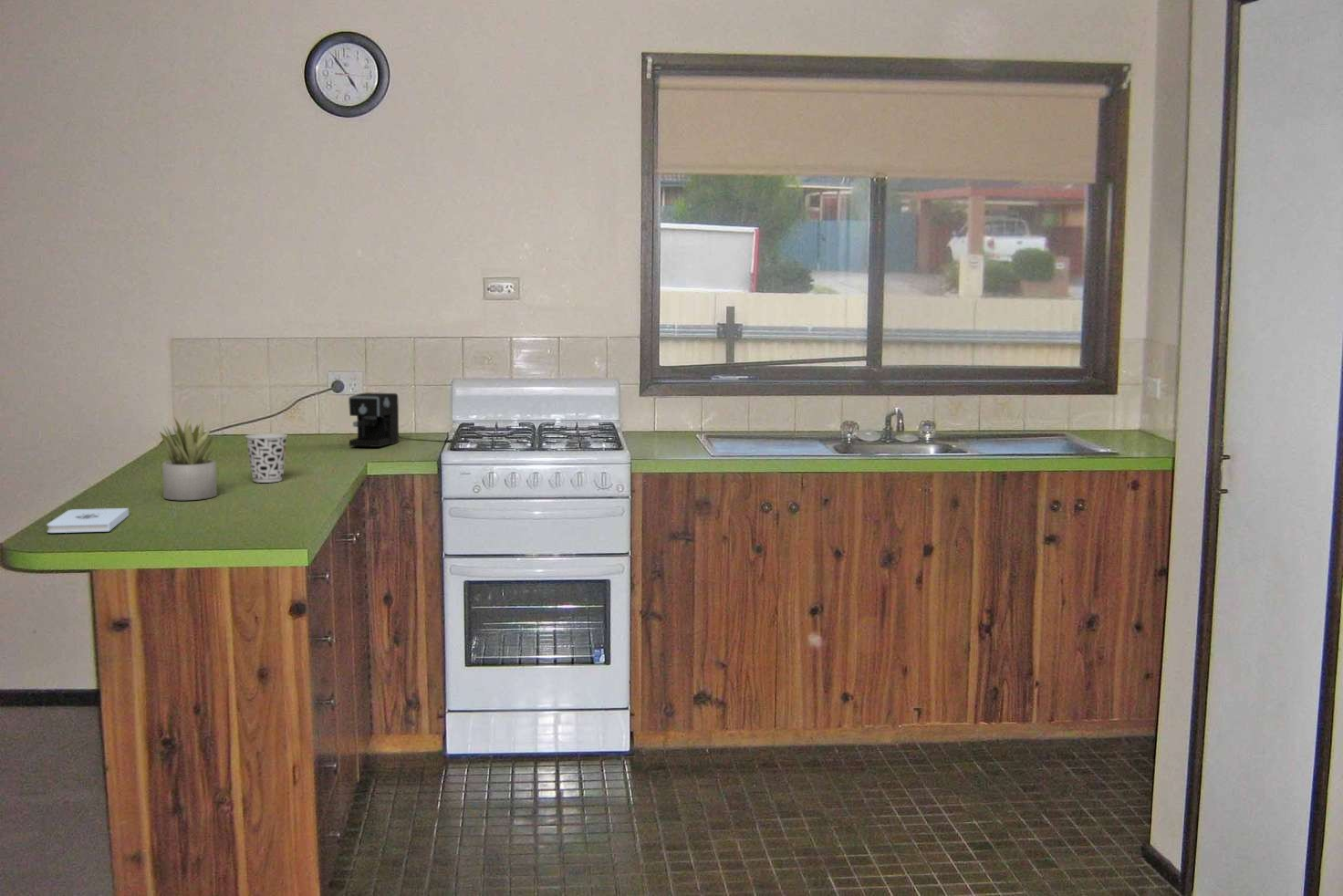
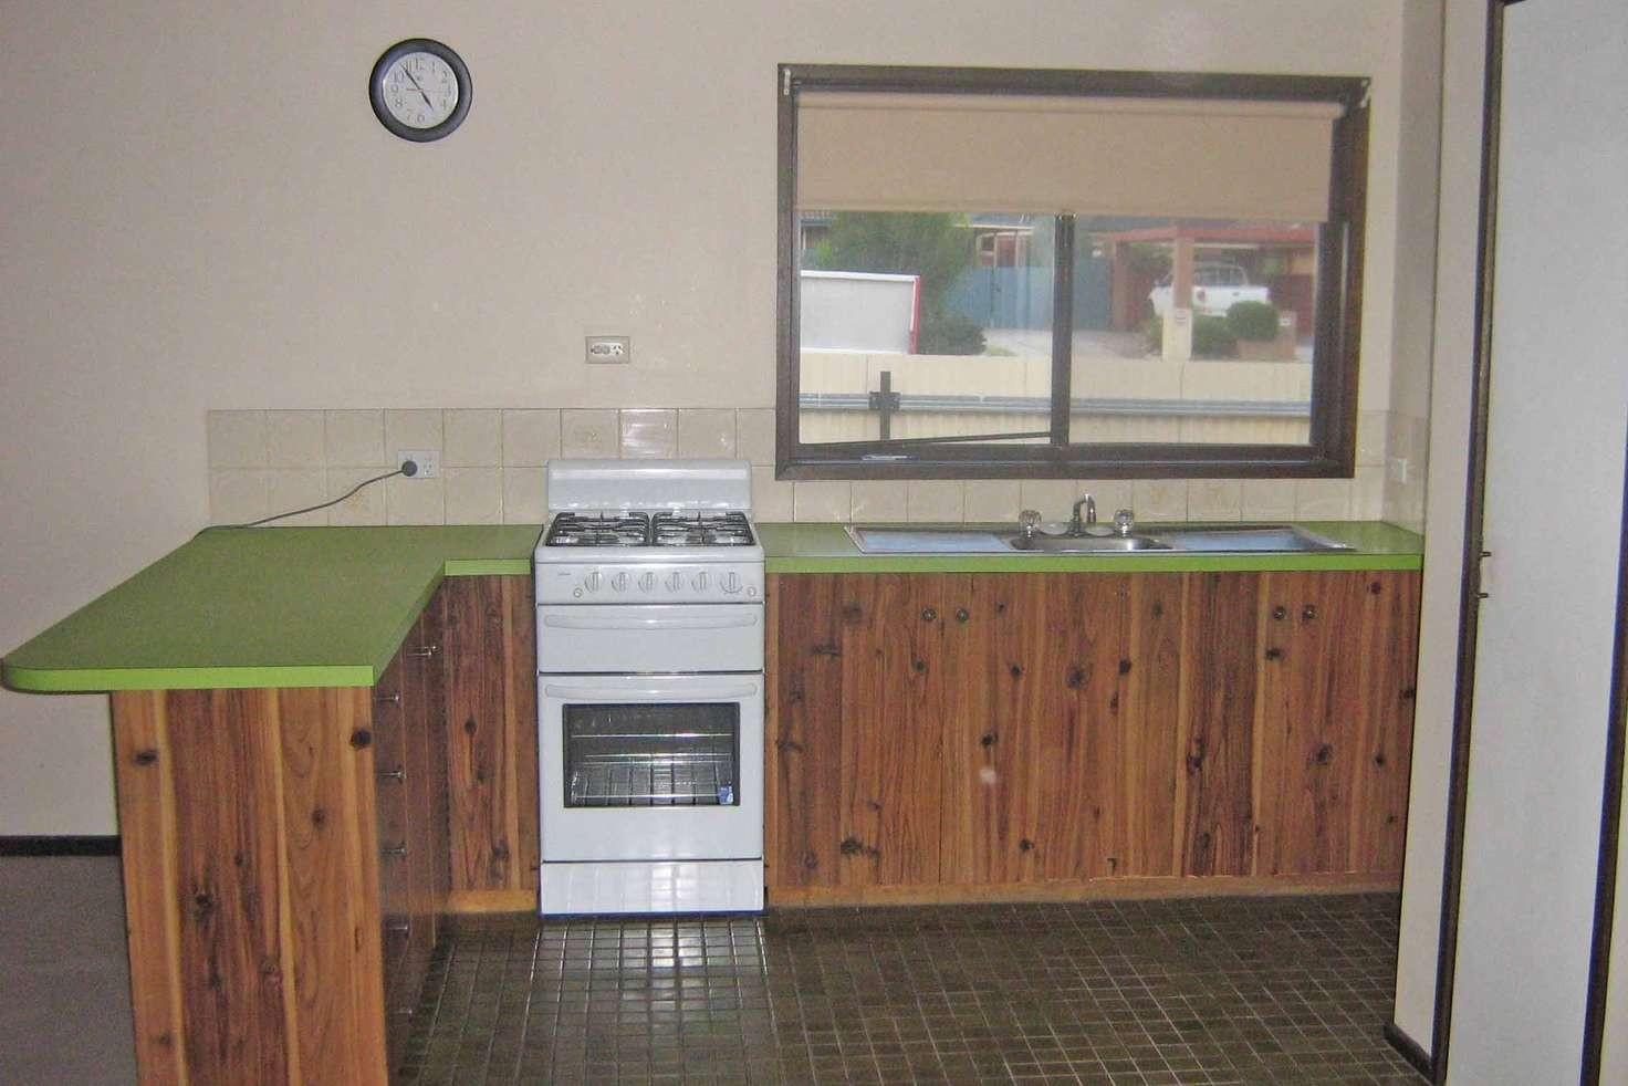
- cup (266, 457)
- succulent plant (188, 456)
- coffee maker (398, 420)
- notepad (88, 519)
